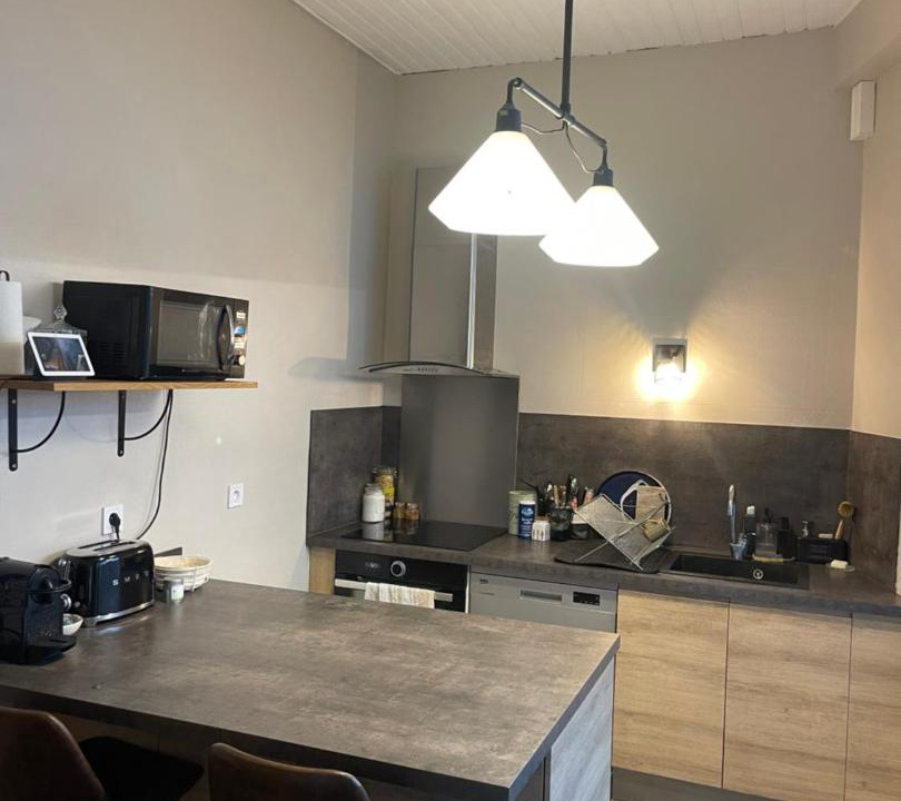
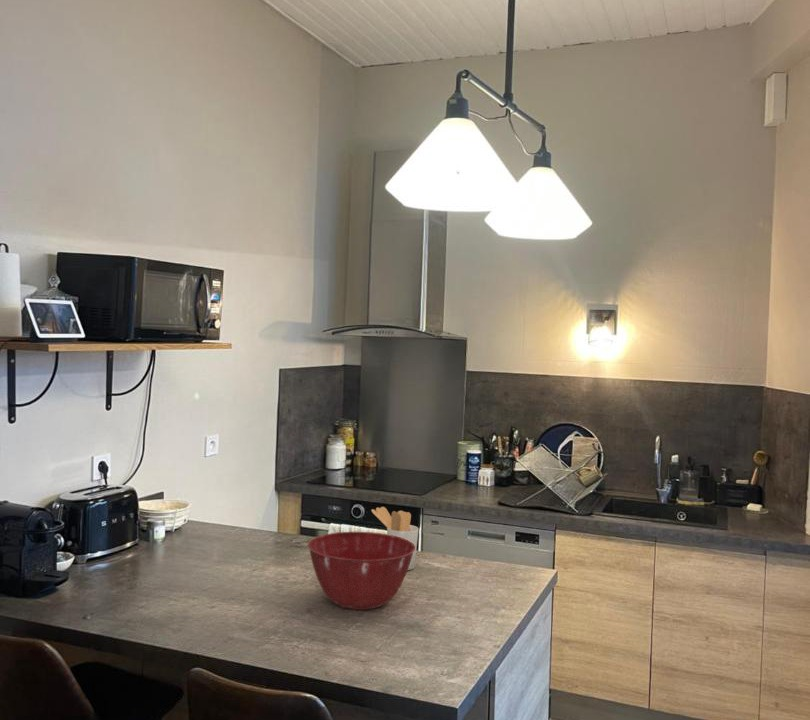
+ utensil holder (394, 535)
+ mixing bowl (360, 572)
